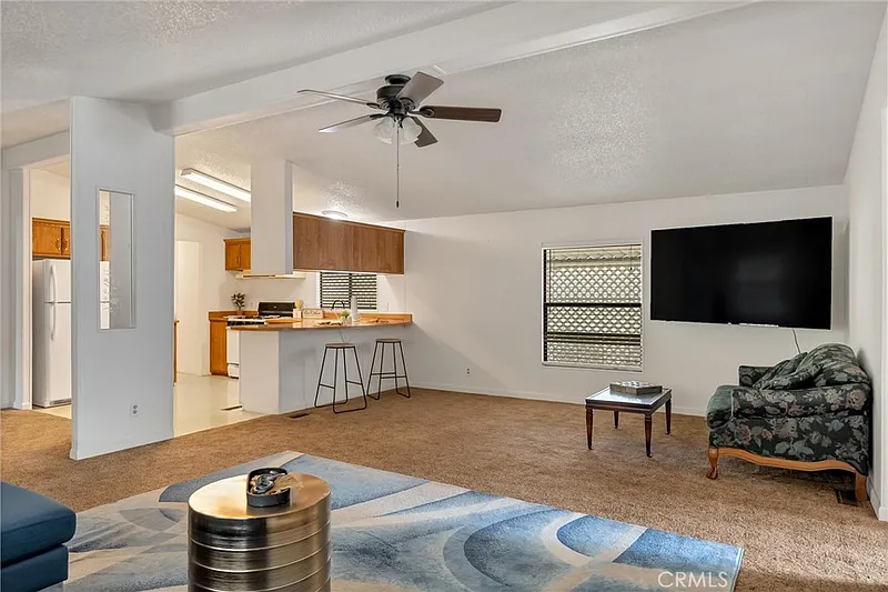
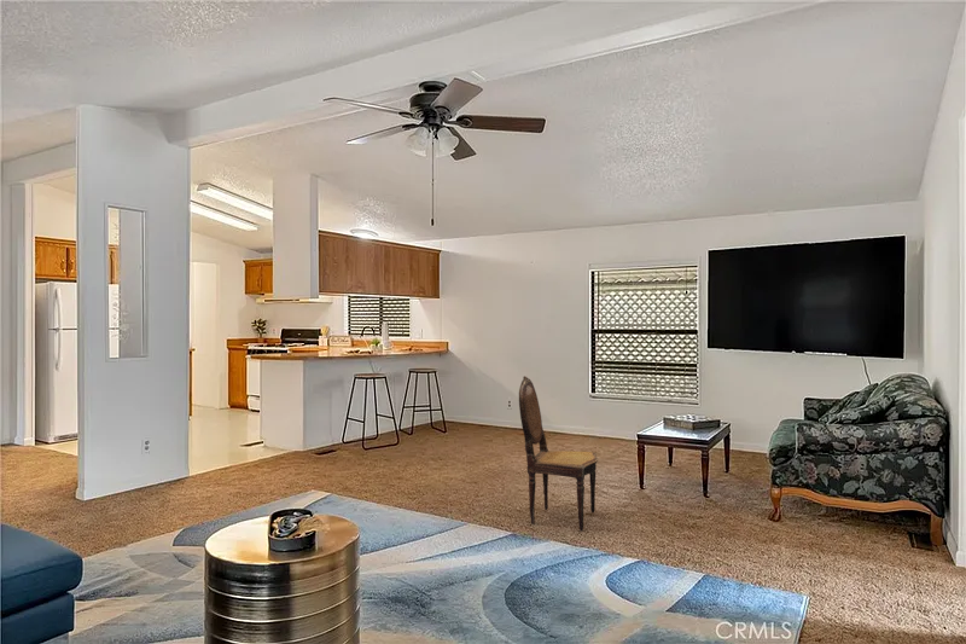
+ dining chair (560, 451)
